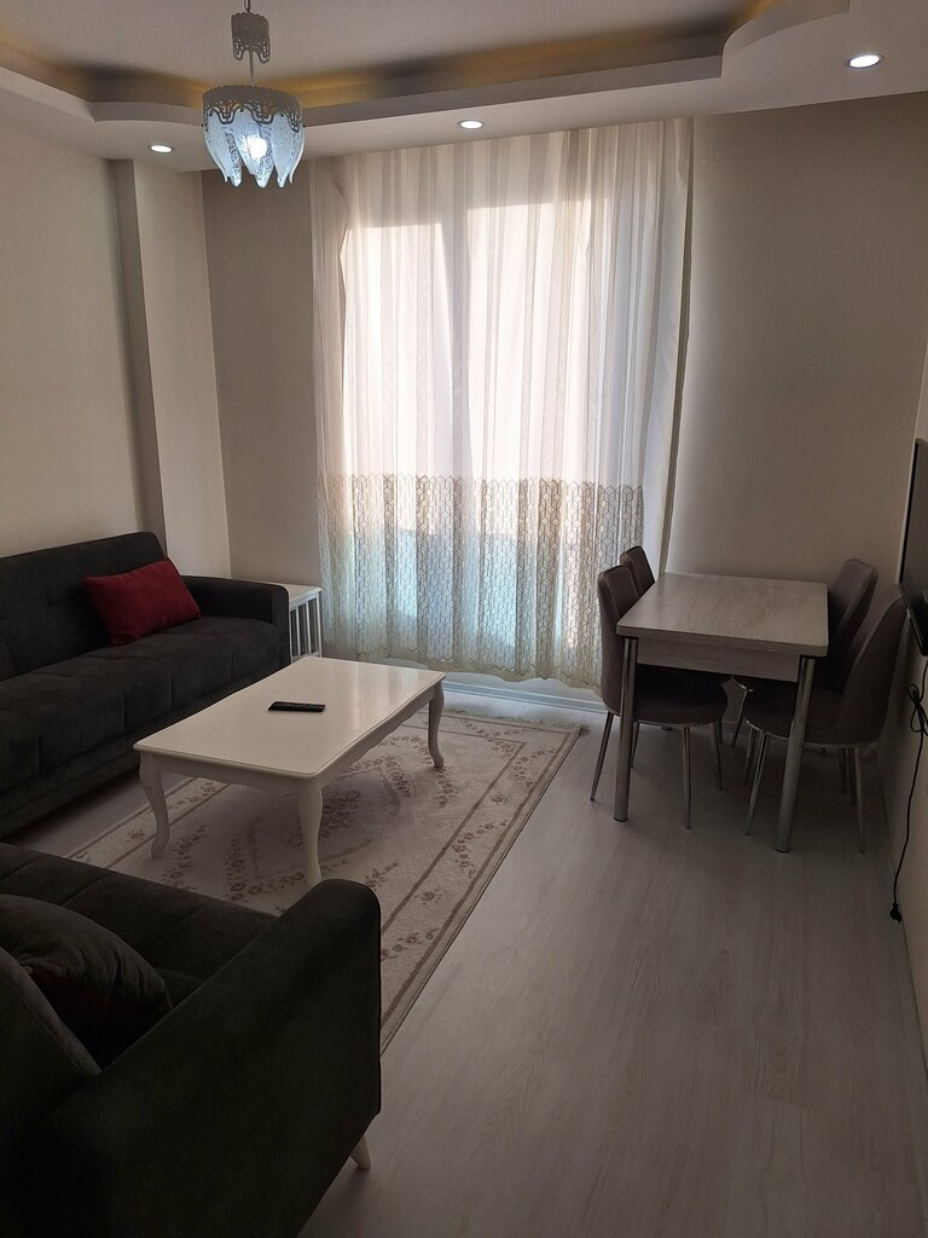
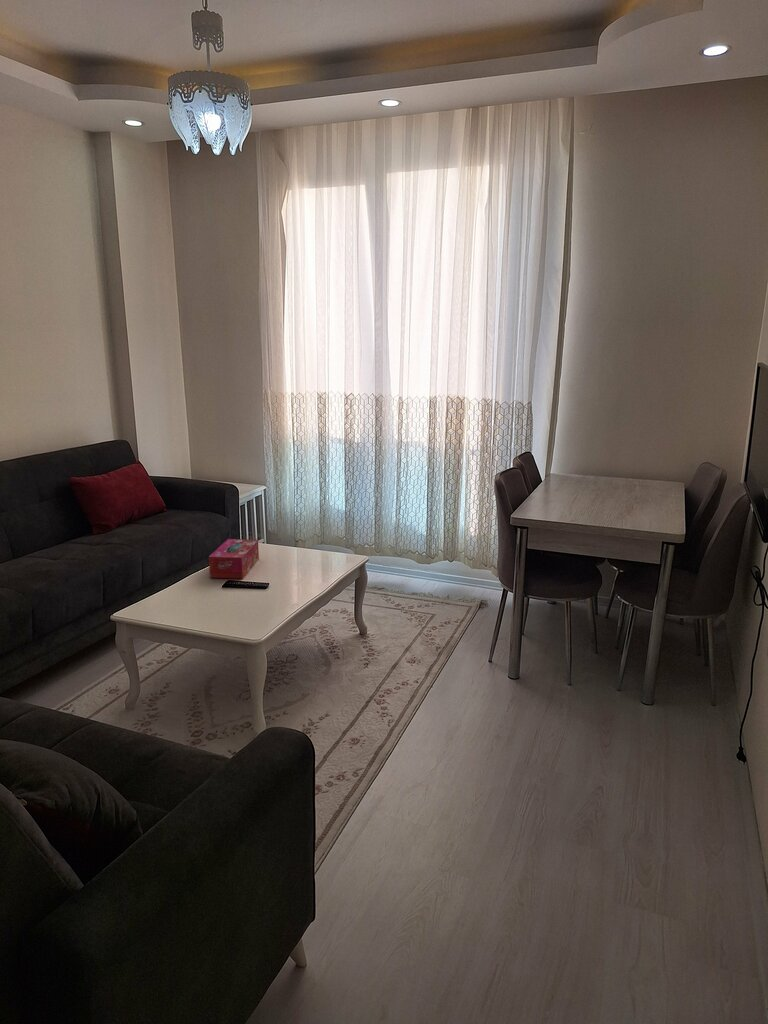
+ tissue box (234, 557)
